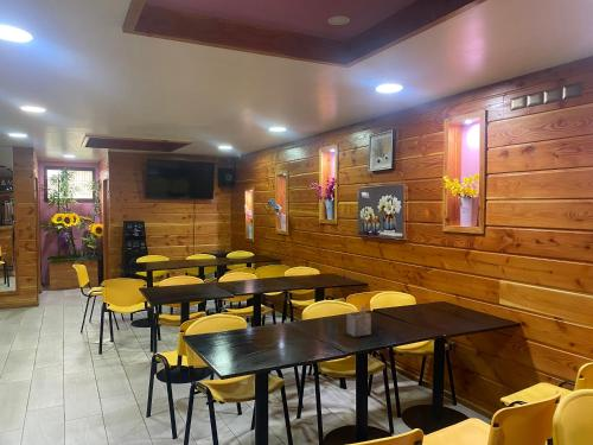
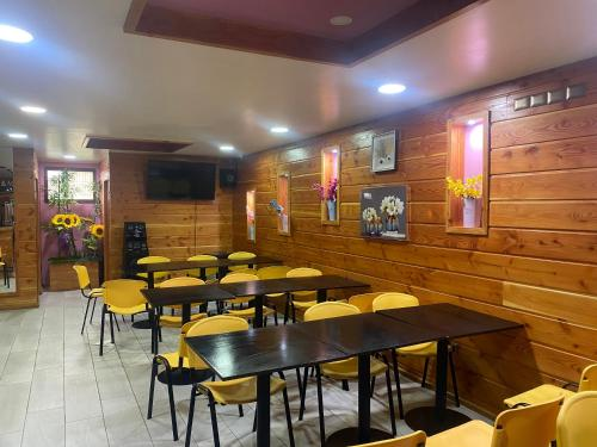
- napkin holder (358, 319)
